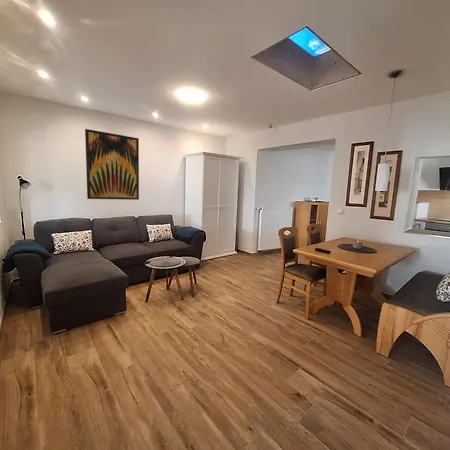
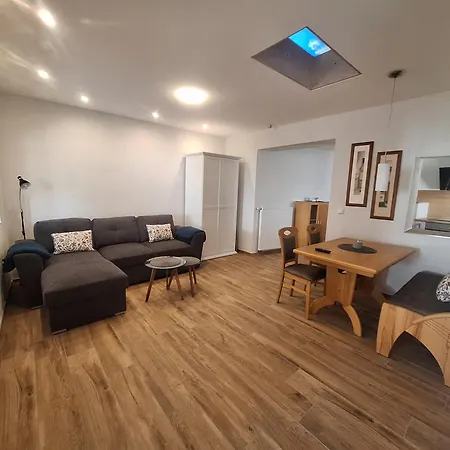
- wall art (114, 167)
